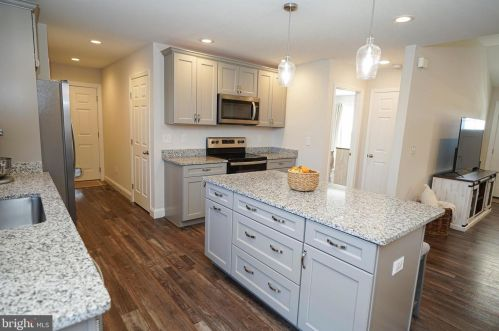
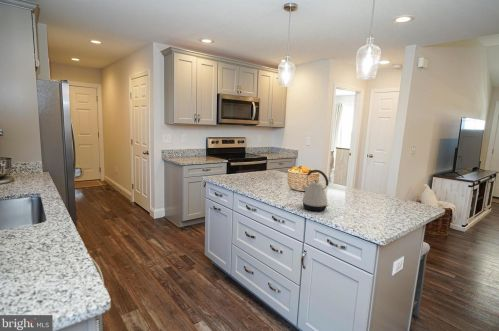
+ kettle (315, 189)
